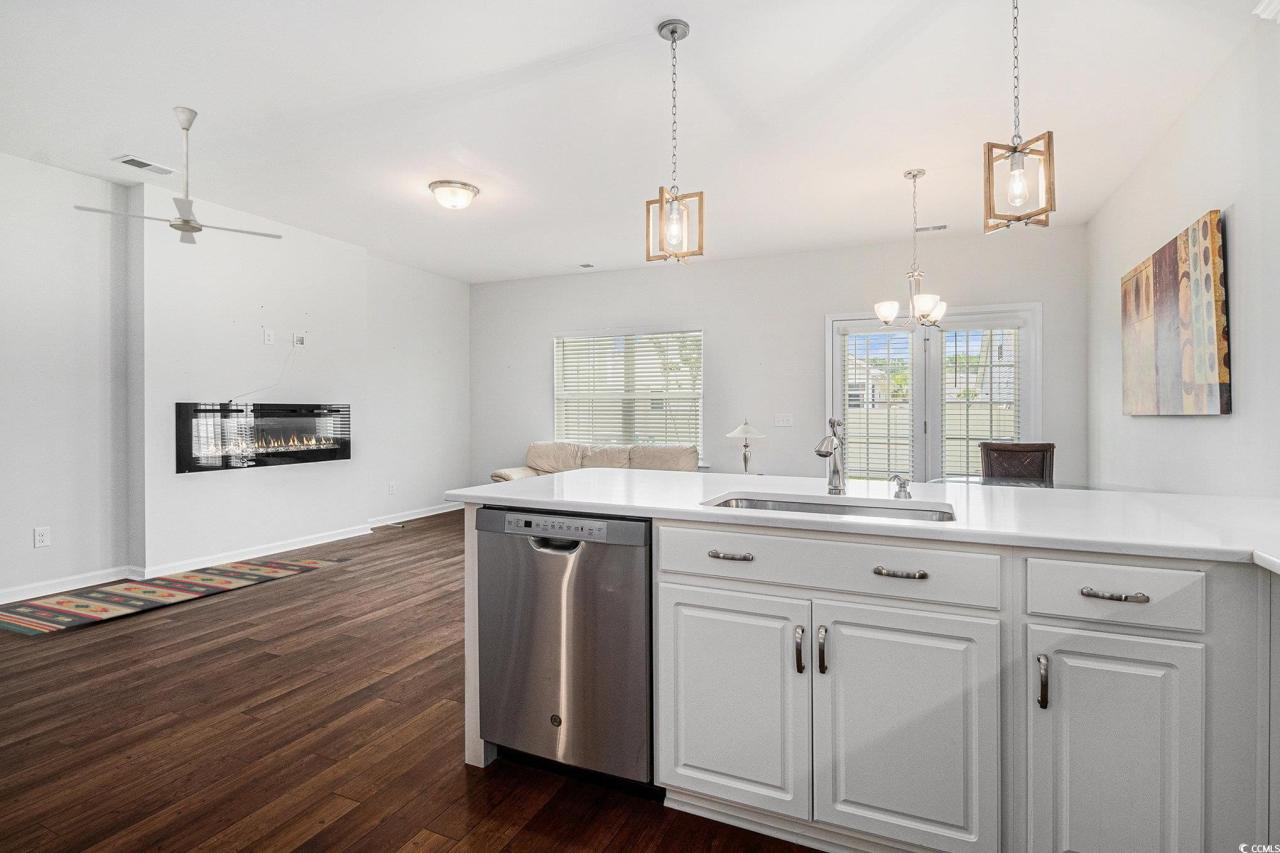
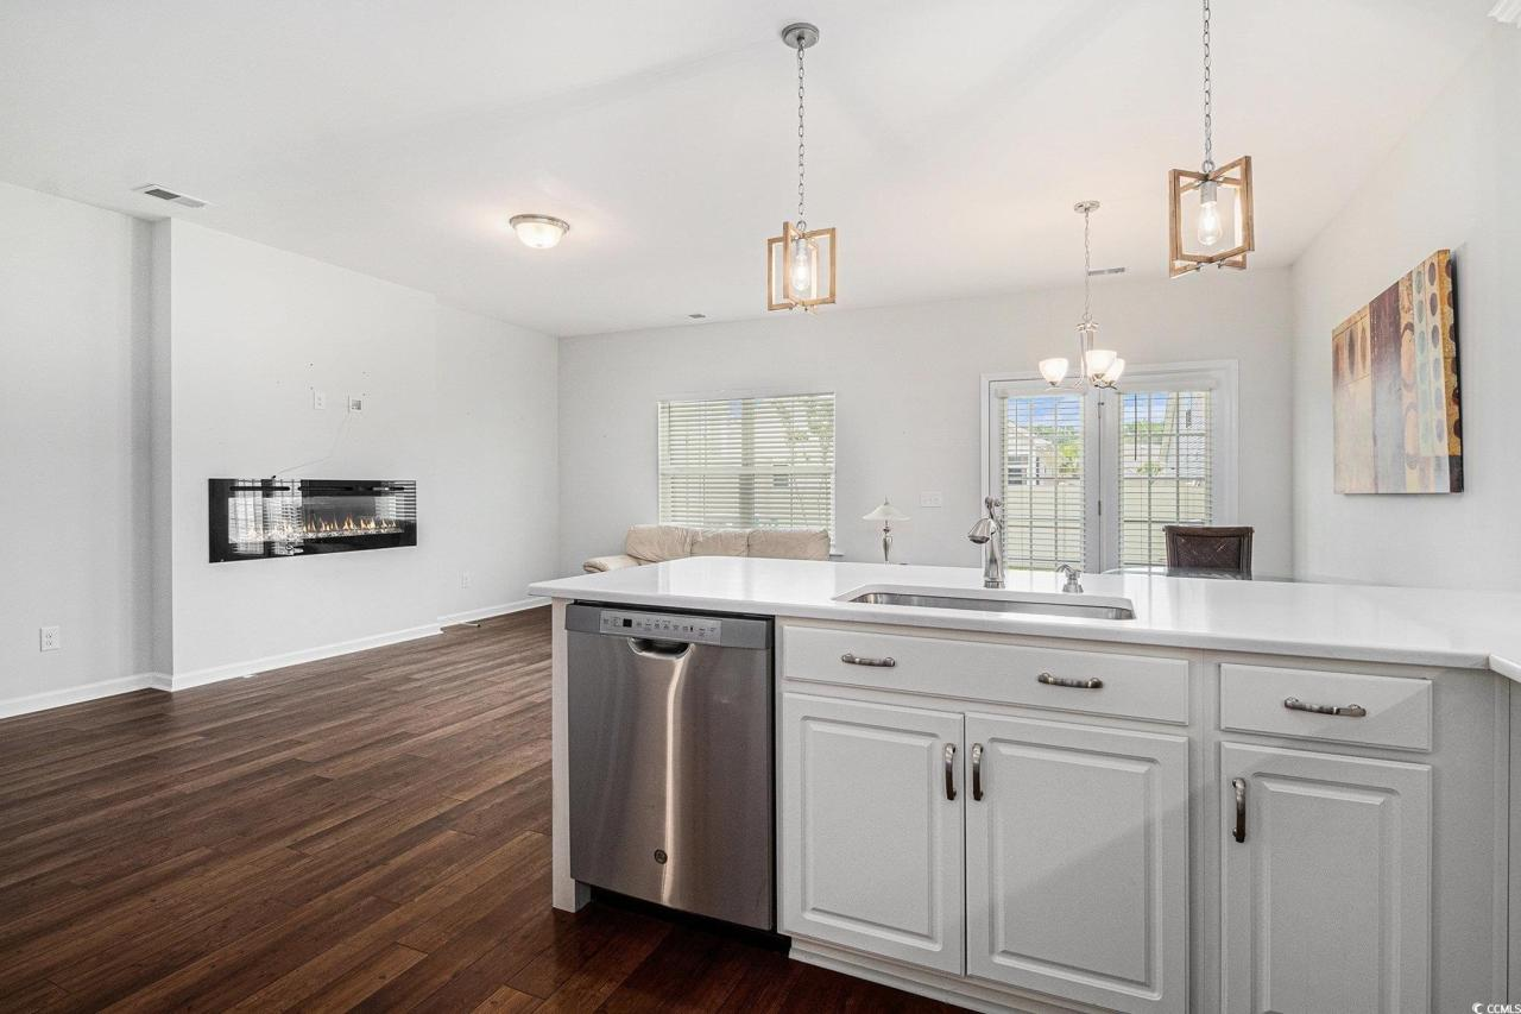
- rug (226, 575)
- ceiling fan (185, 170)
